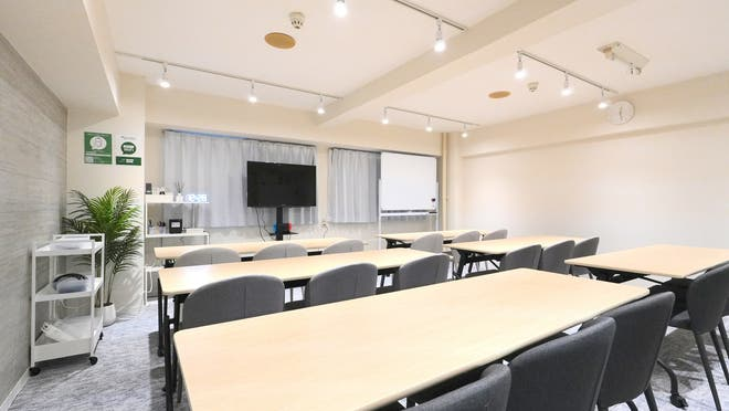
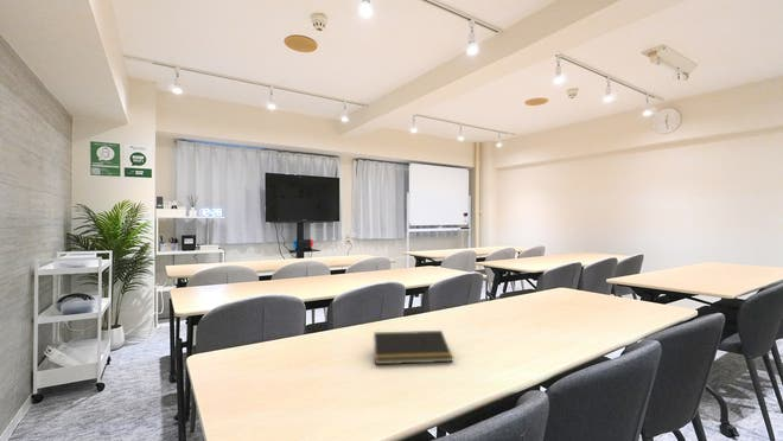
+ notepad (410, 345)
